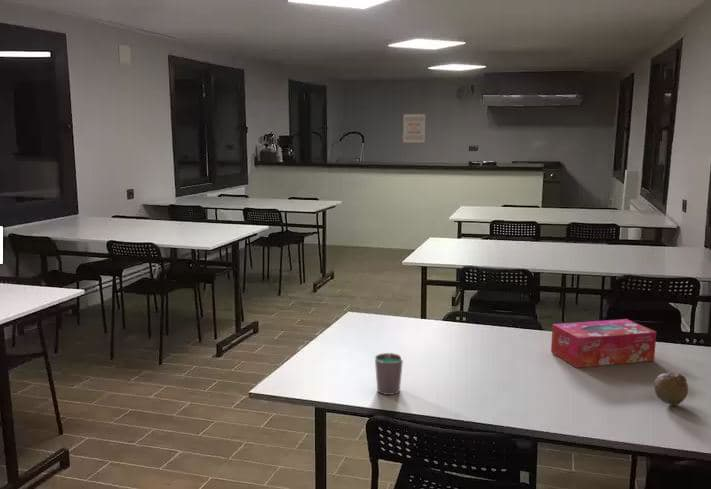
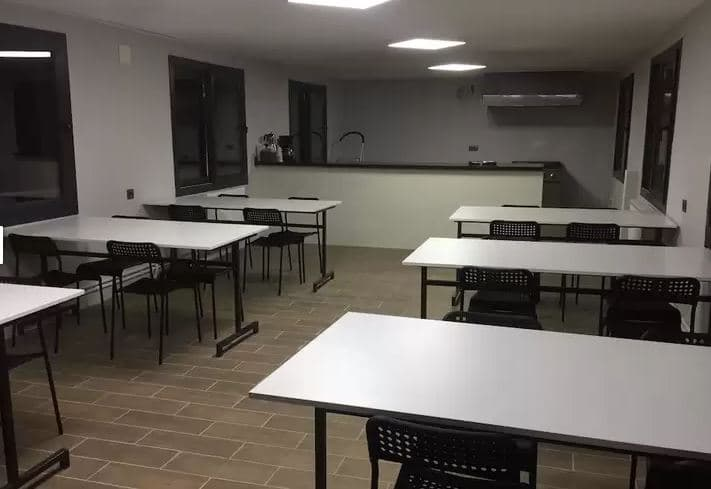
- fruit (670, 387)
- cup (388, 374)
- wall art (414, 128)
- tissue box (602, 342)
